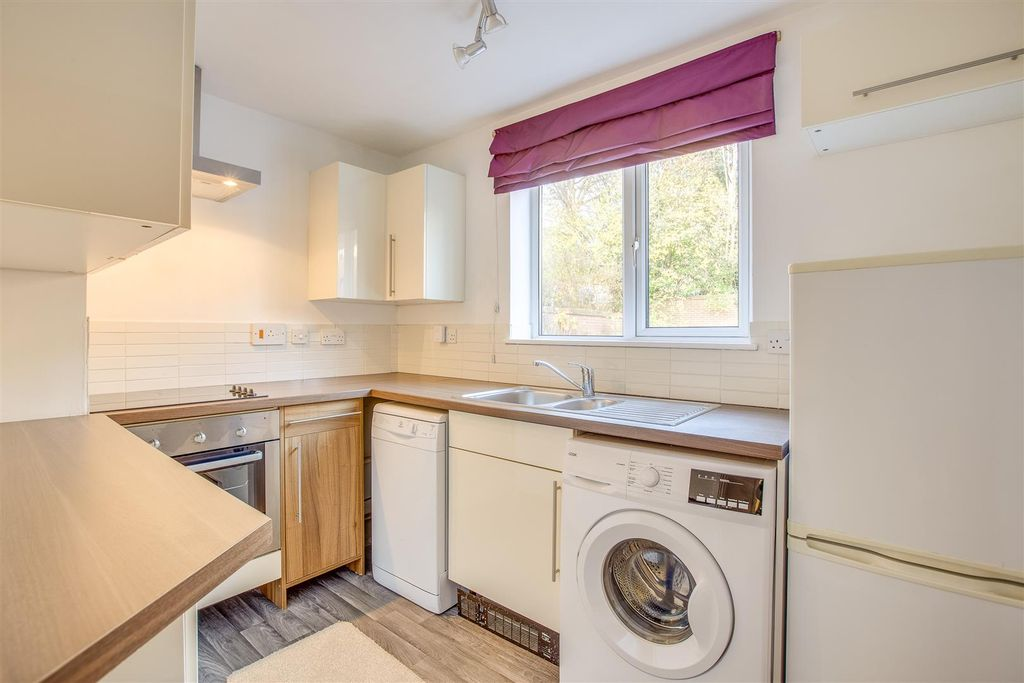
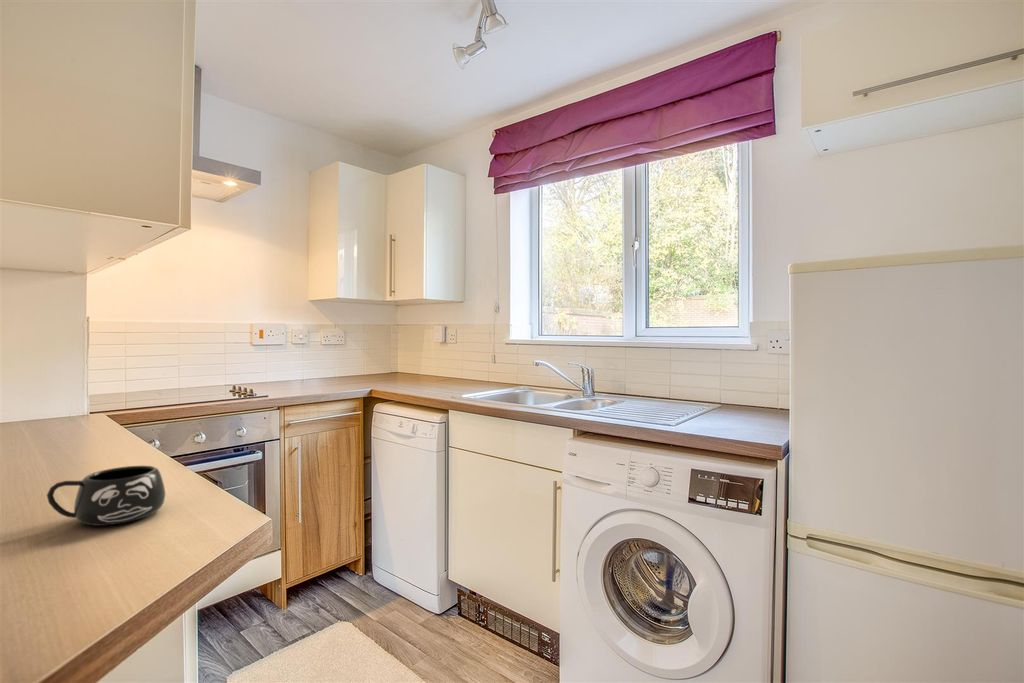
+ mug (109, 495)
